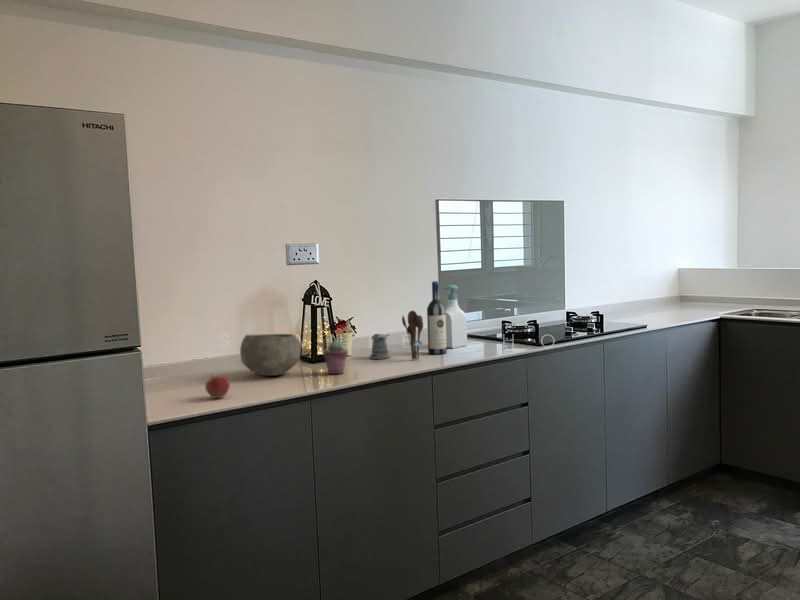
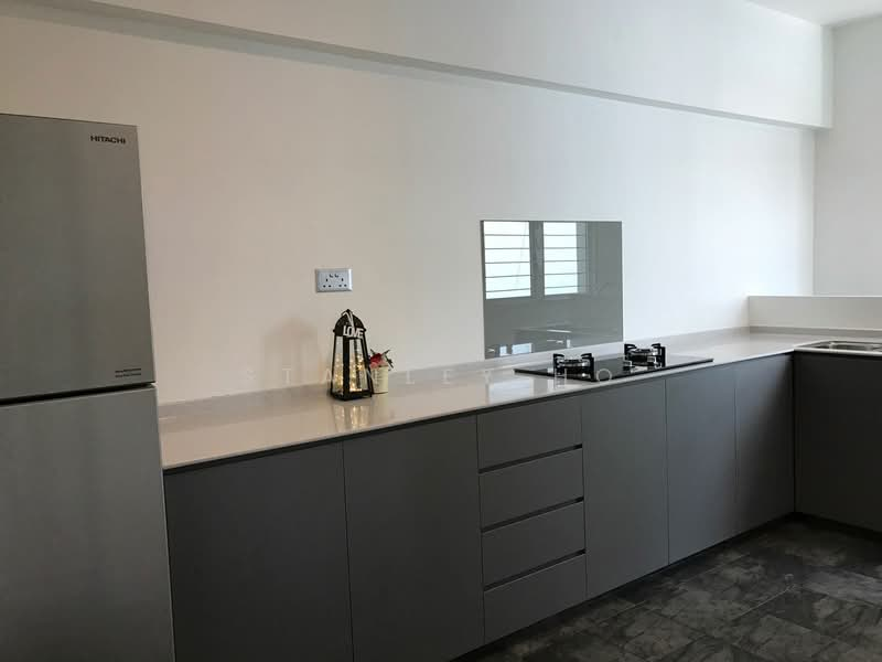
- soap bottle (451, 315)
- utensil holder (413, 334)
- pepper shaker (381, 345)
- potted succulent (335, 356)
- apple (217, 385)
- wine bottle (436, 317)
- bowl (271, 353)
